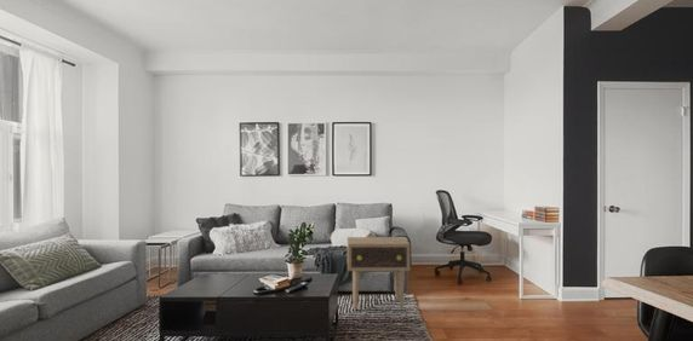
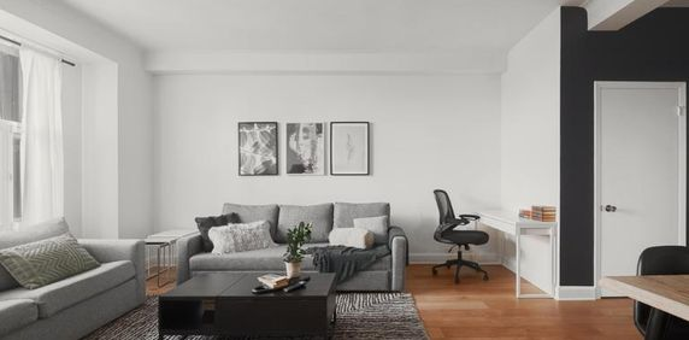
- side table (377, 271)
